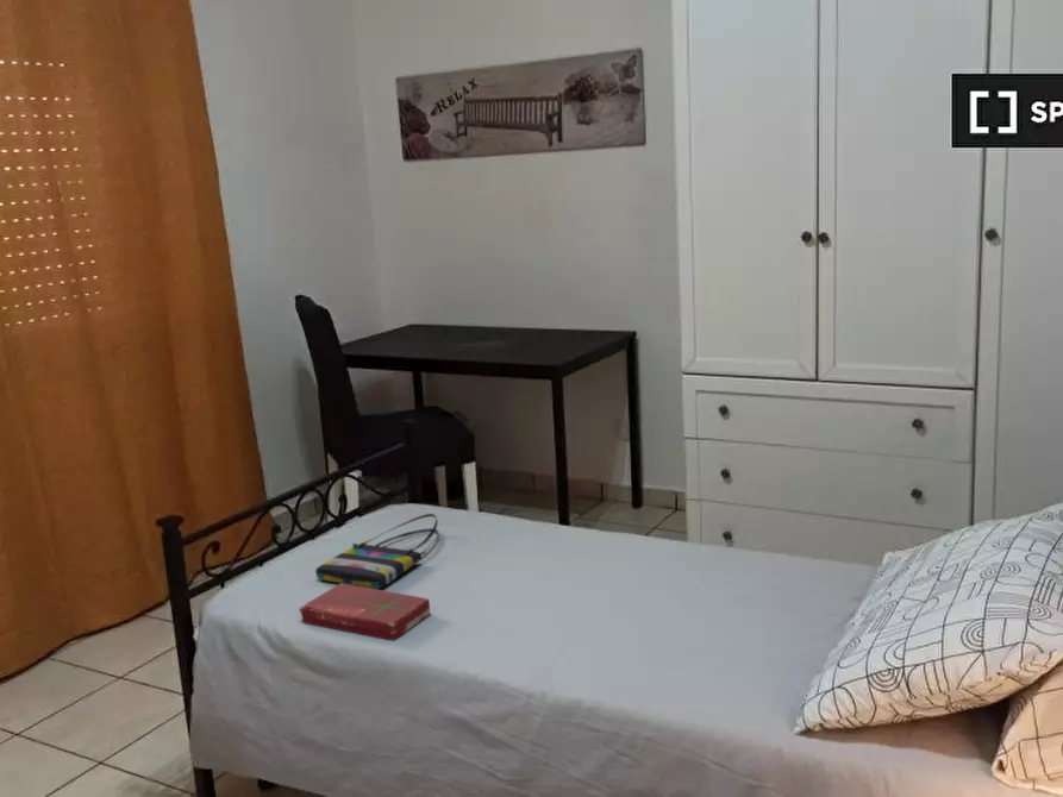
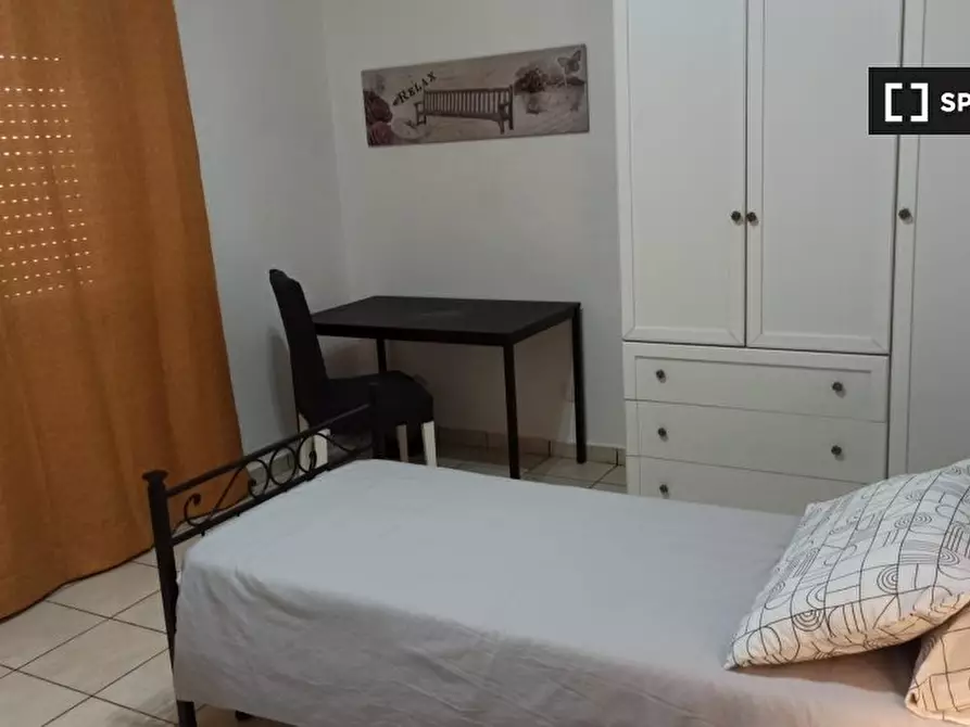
- tote bag (390, 548)
- book (364, 610)
